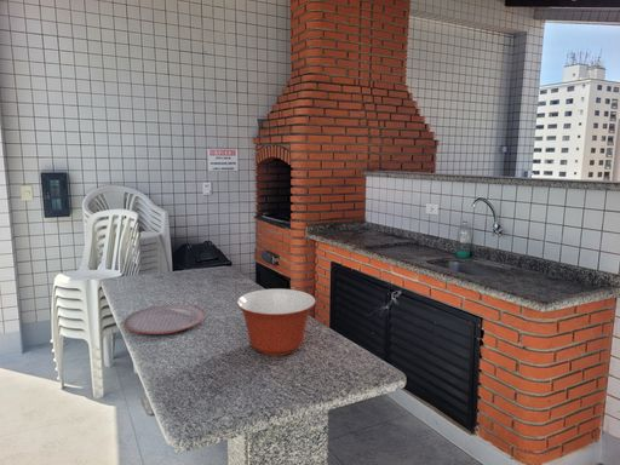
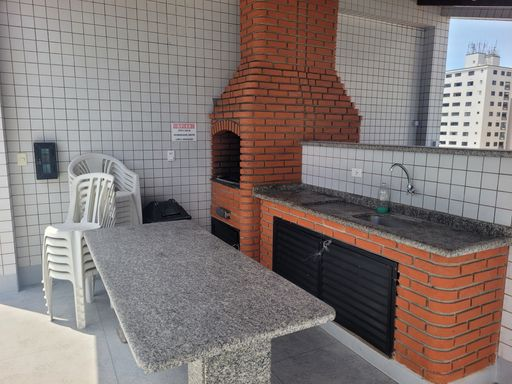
- mixing bowl (276, 323)
- plate (165, 320)
